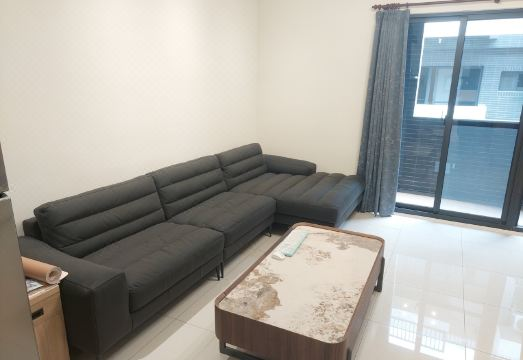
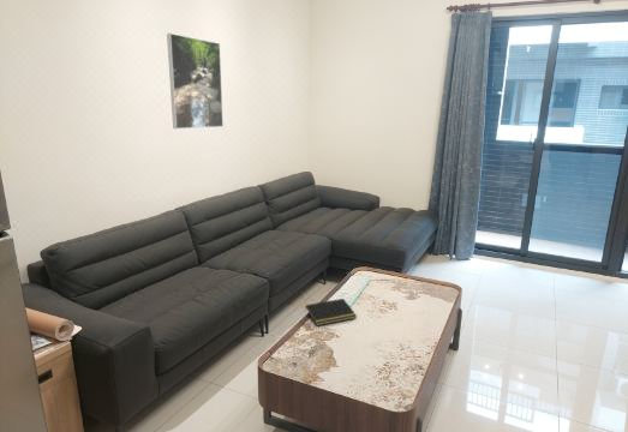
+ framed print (197, 84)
+ notepad (330, 311)
